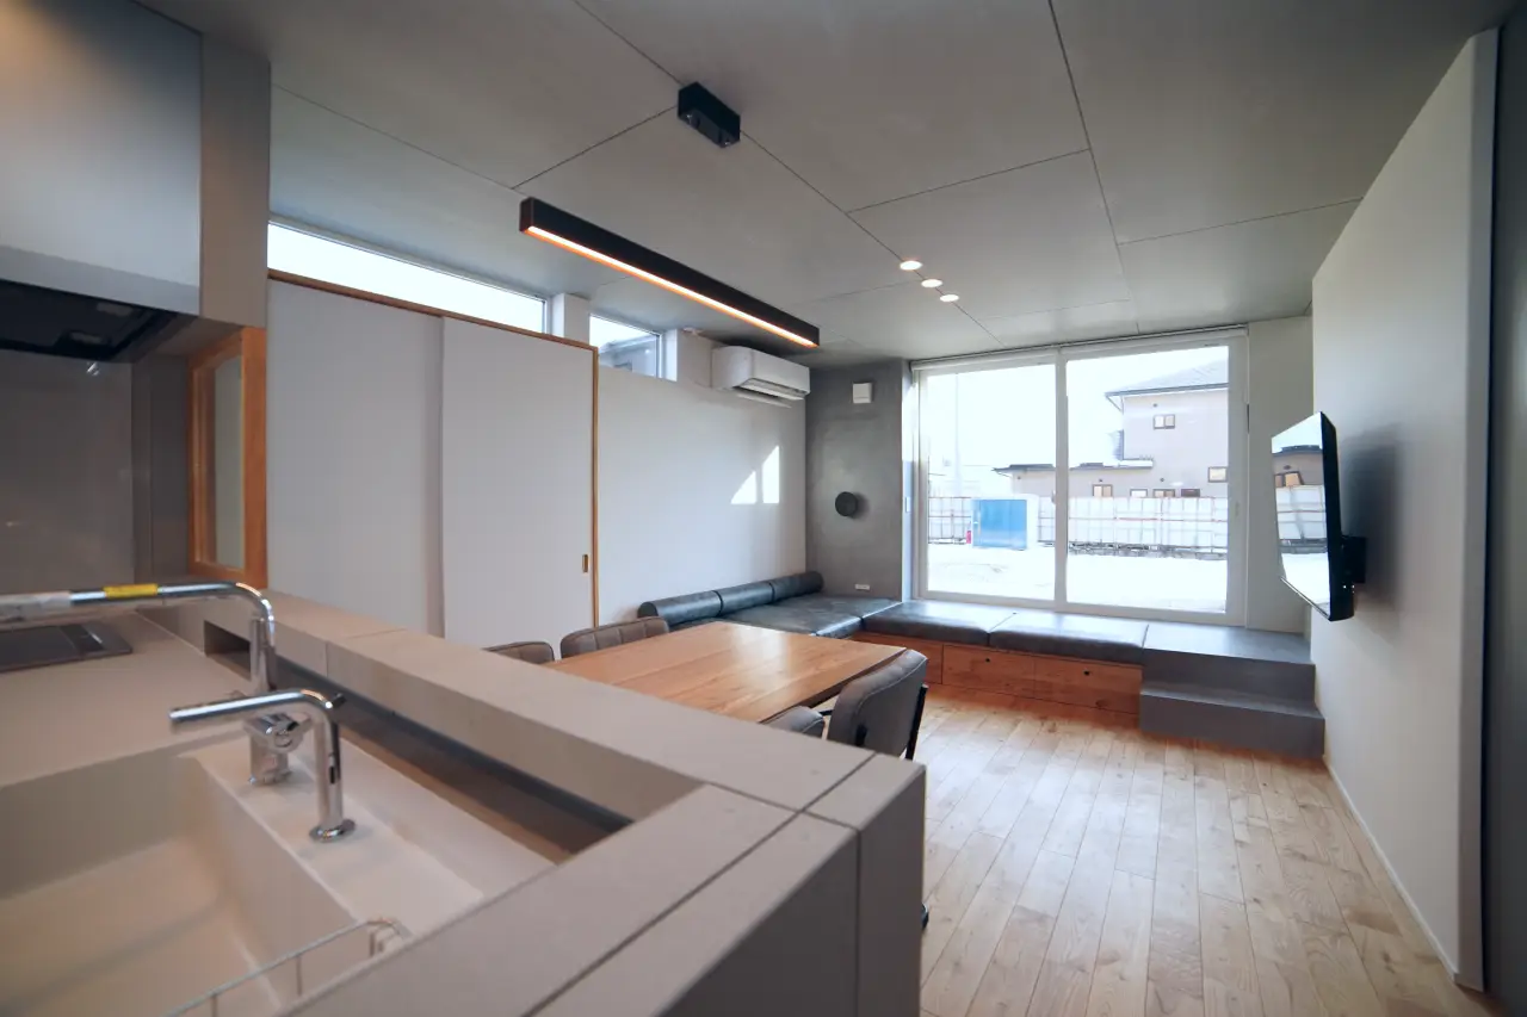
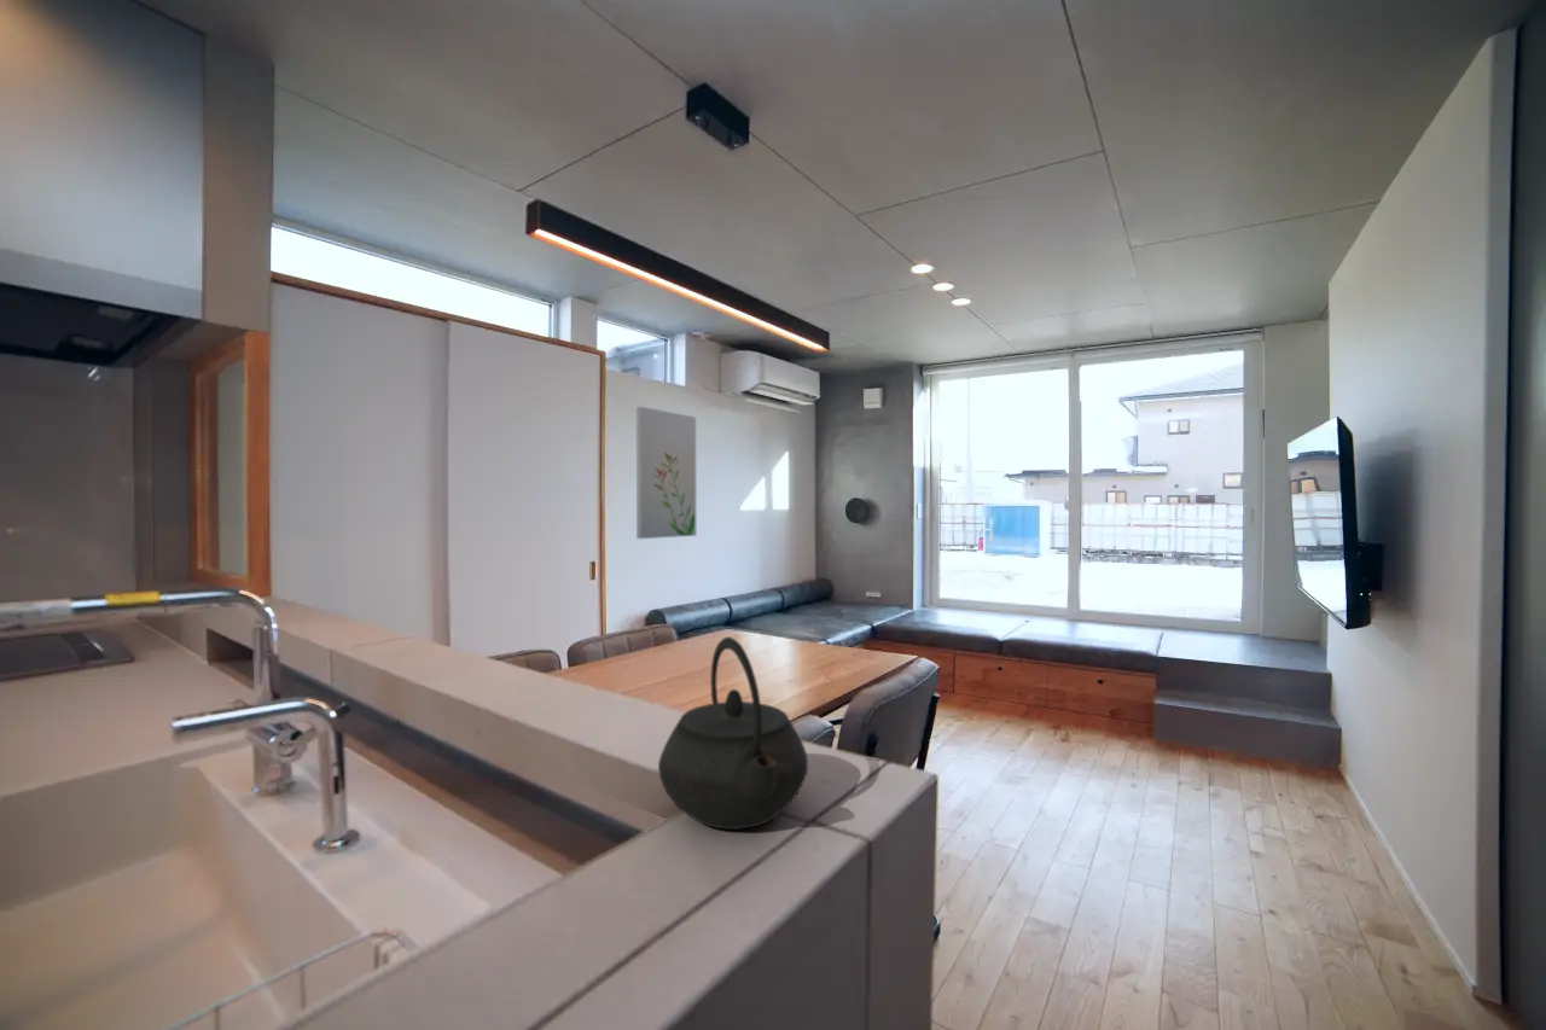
+ wall art (667, 475)
+ kettle (737, 726)
